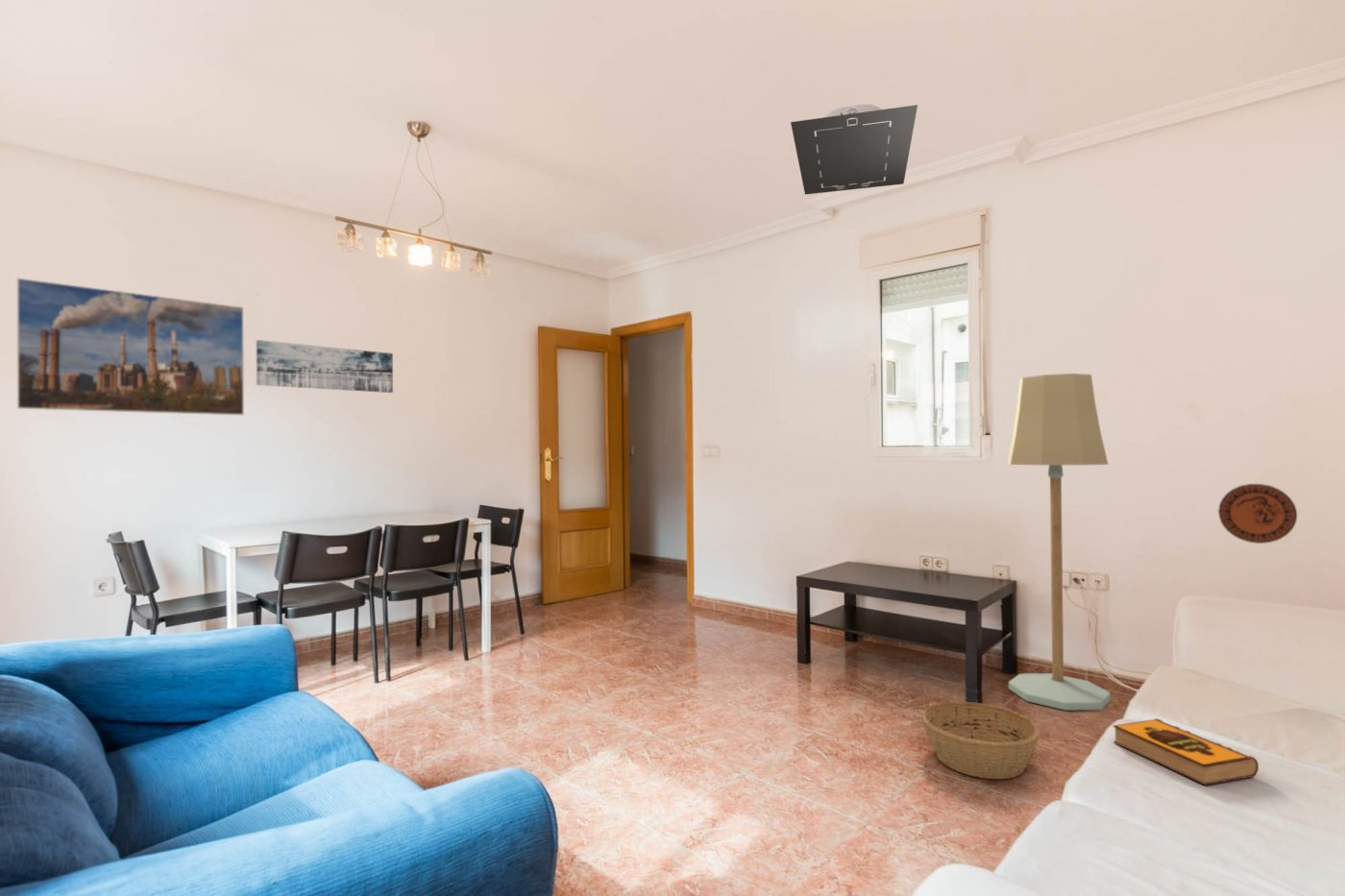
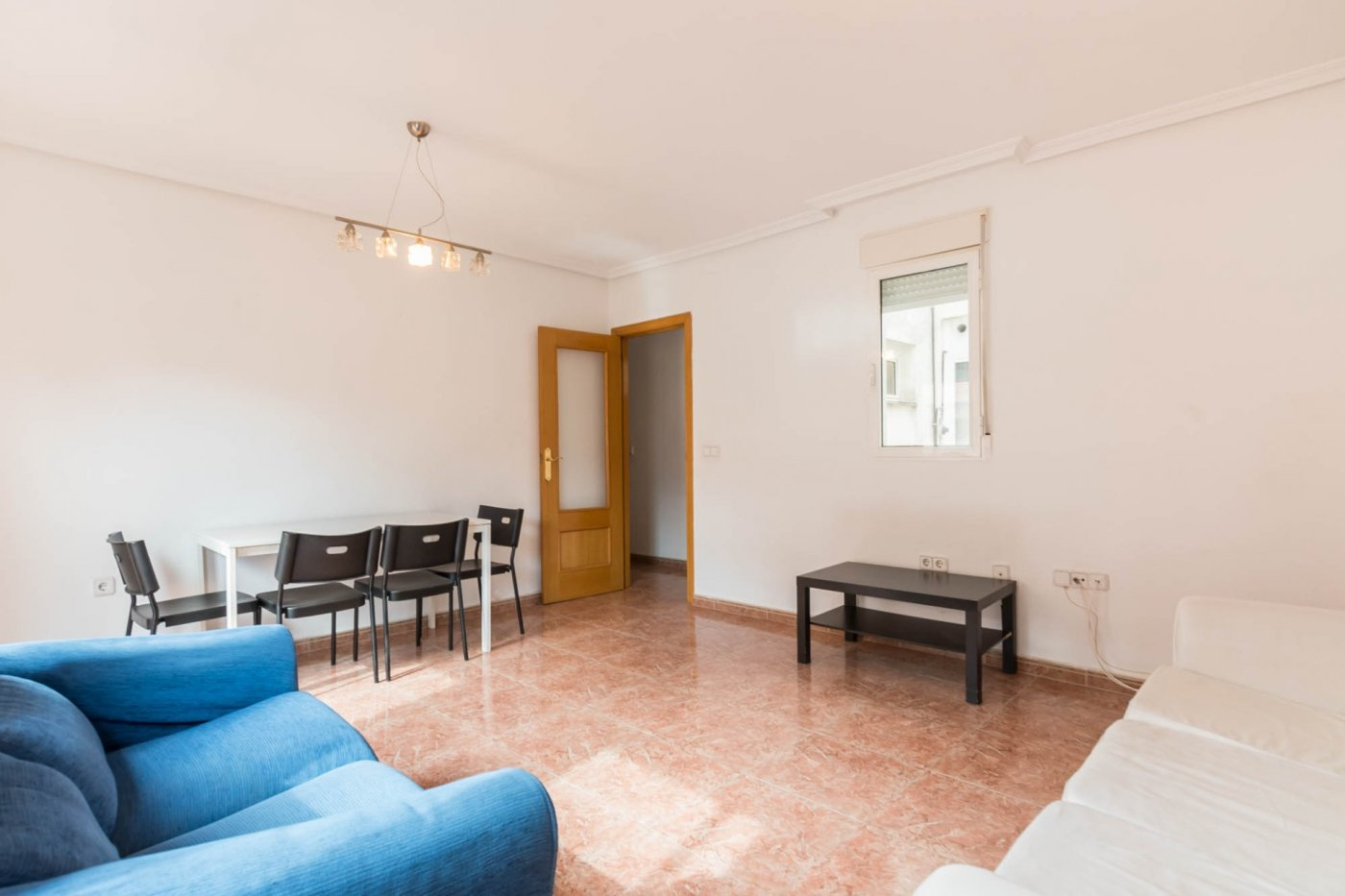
- basket (979, 739)
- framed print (140, 352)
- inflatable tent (852, 141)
- decorative plate (1257, 513)
- wall art (329, 368)
- hardback book (1182, 748)
- floor lamp (1056, 535)
